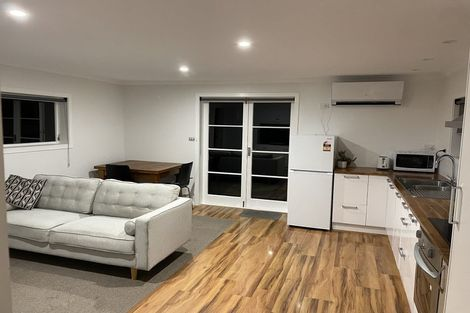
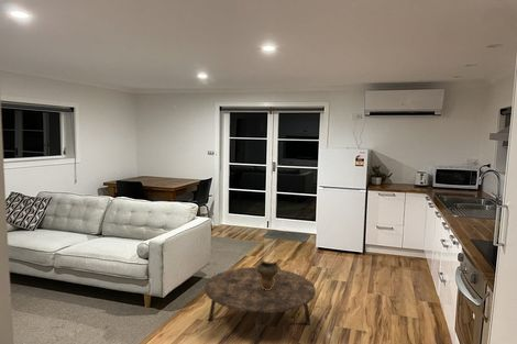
+ decorative bowl (267, 275)
+ coffee table (260, 303)
